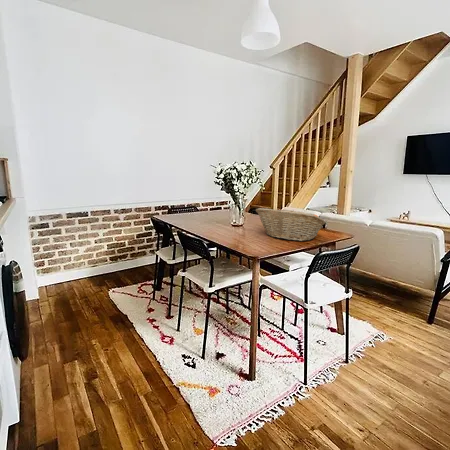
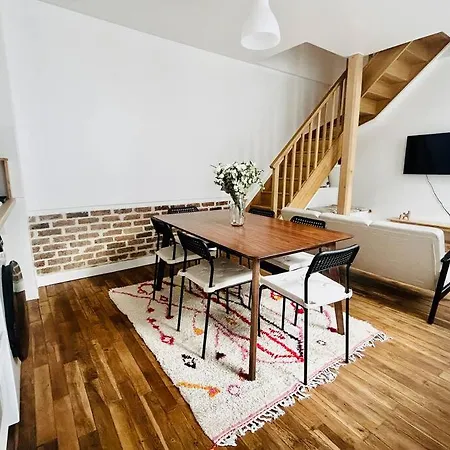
- fruit basket (289, 221)
